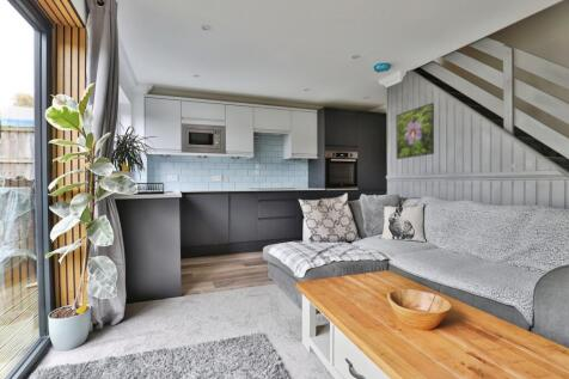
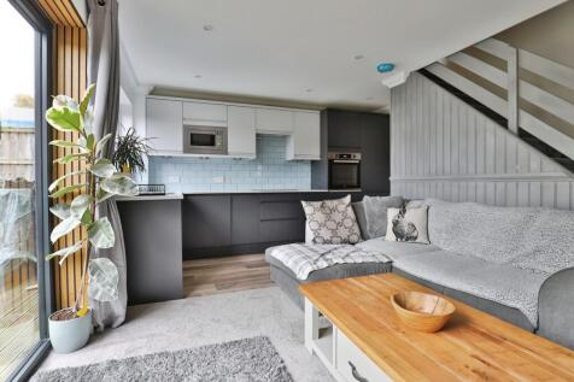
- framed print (414, 133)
